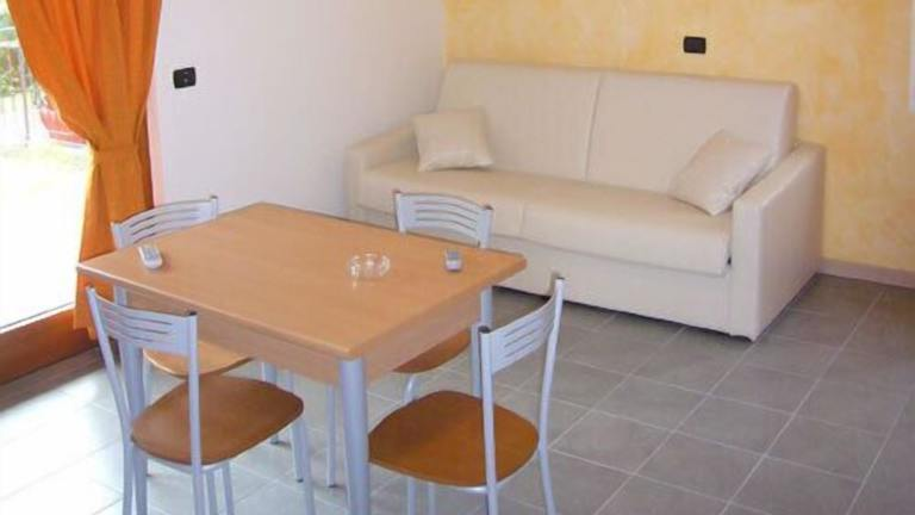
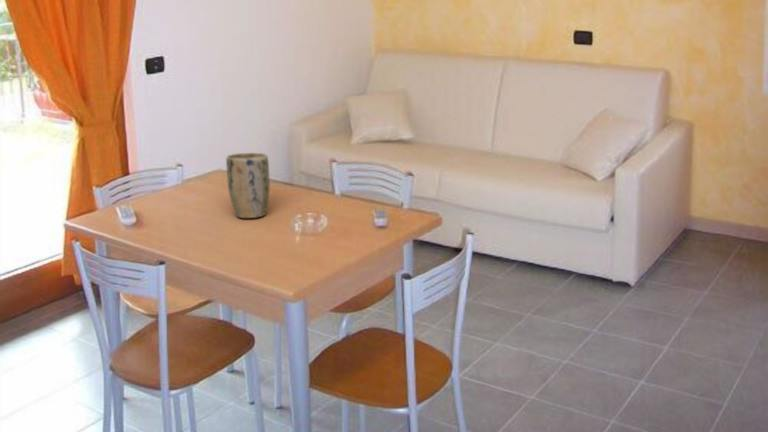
+ plant pot (248, 185)
